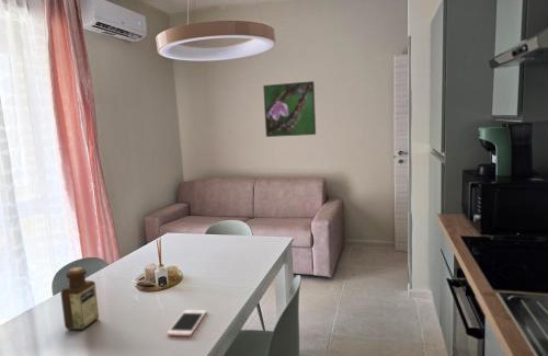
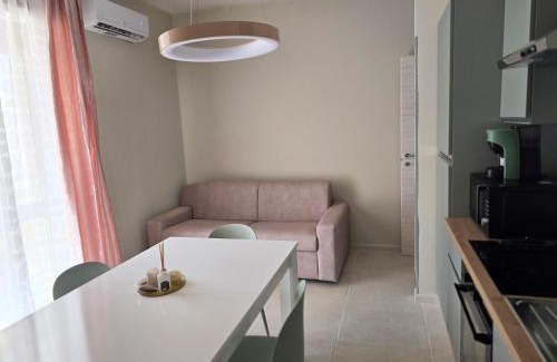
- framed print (289, 110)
- bottle (79, 296)
- cell phone (187, 322)
